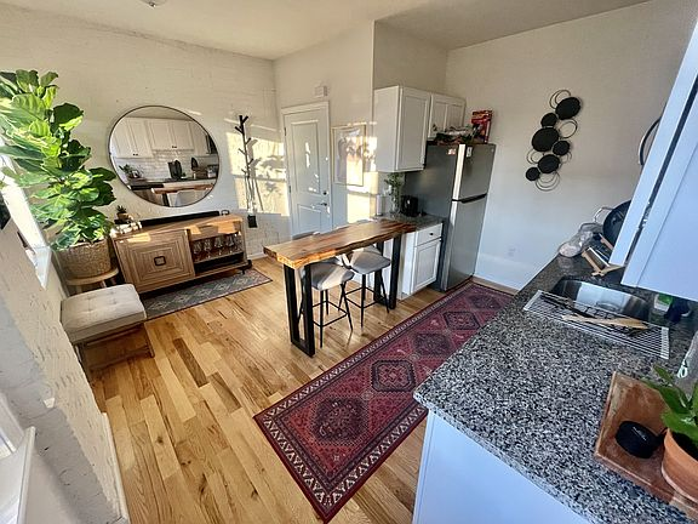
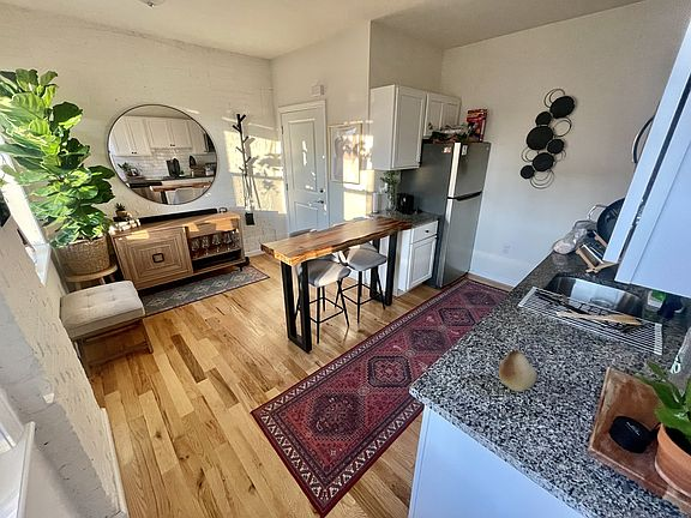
+ fruit (518, 368)
